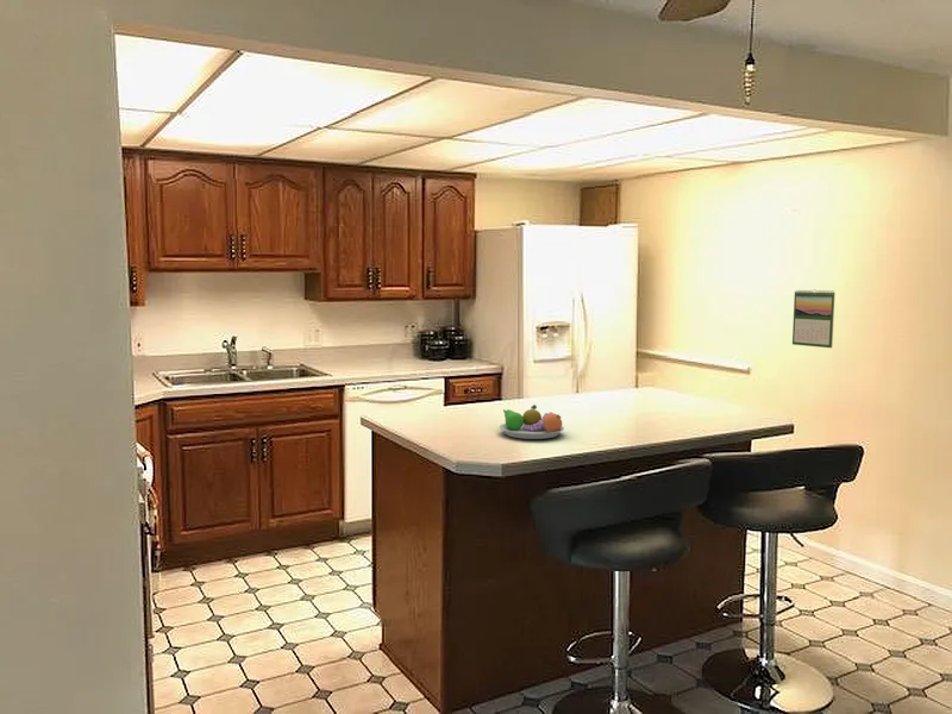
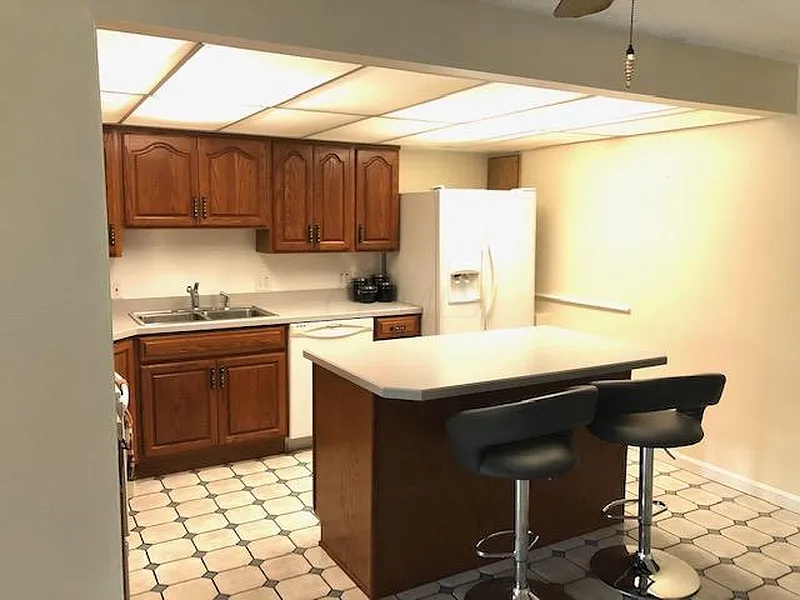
- calendar (813, 318)
- fruit bowl (530, 420)
